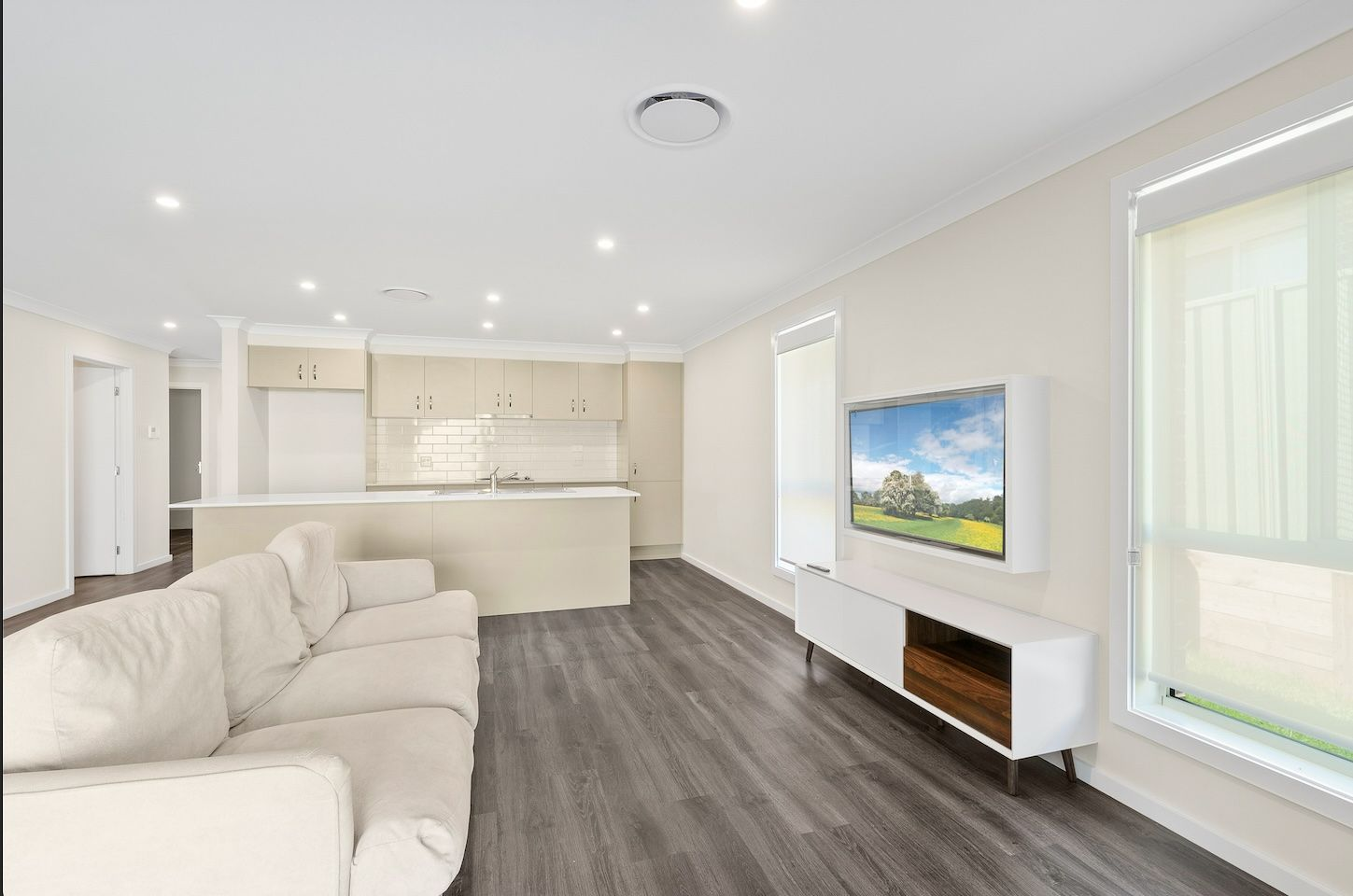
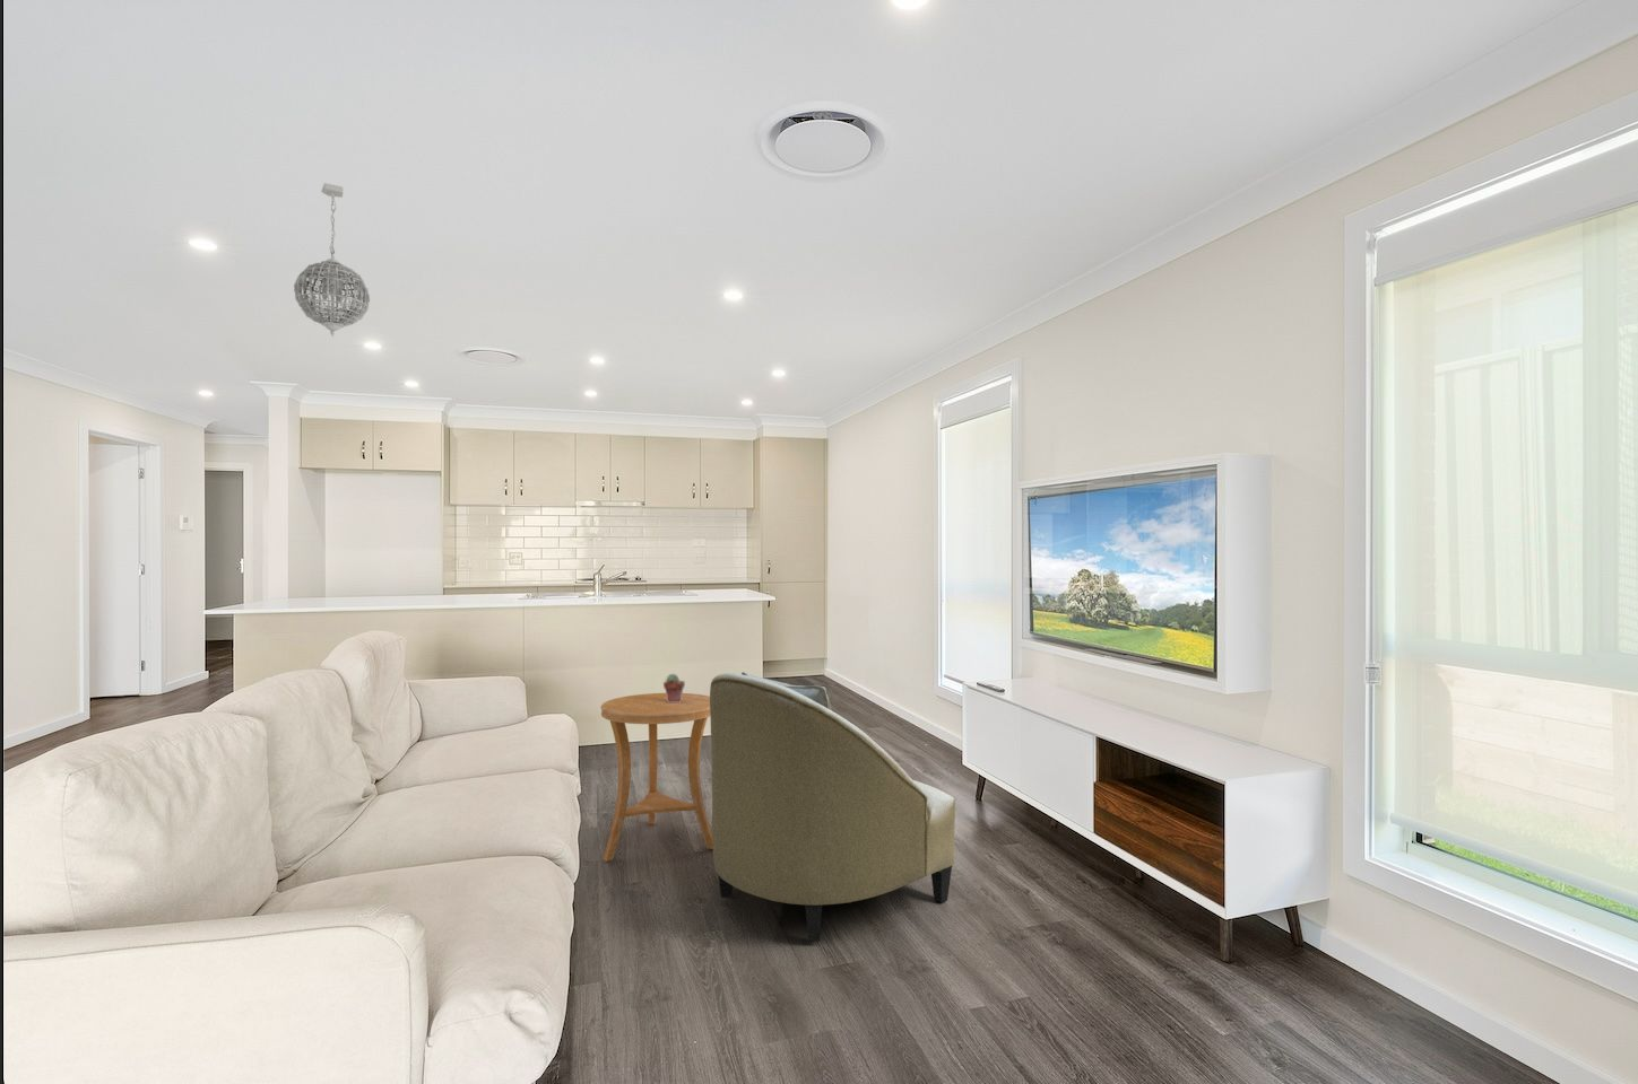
+ potted succulent (674, 686)
+ armchair (816, 780)
+ side table (656, 773)
+ pendant light (333, 263)
